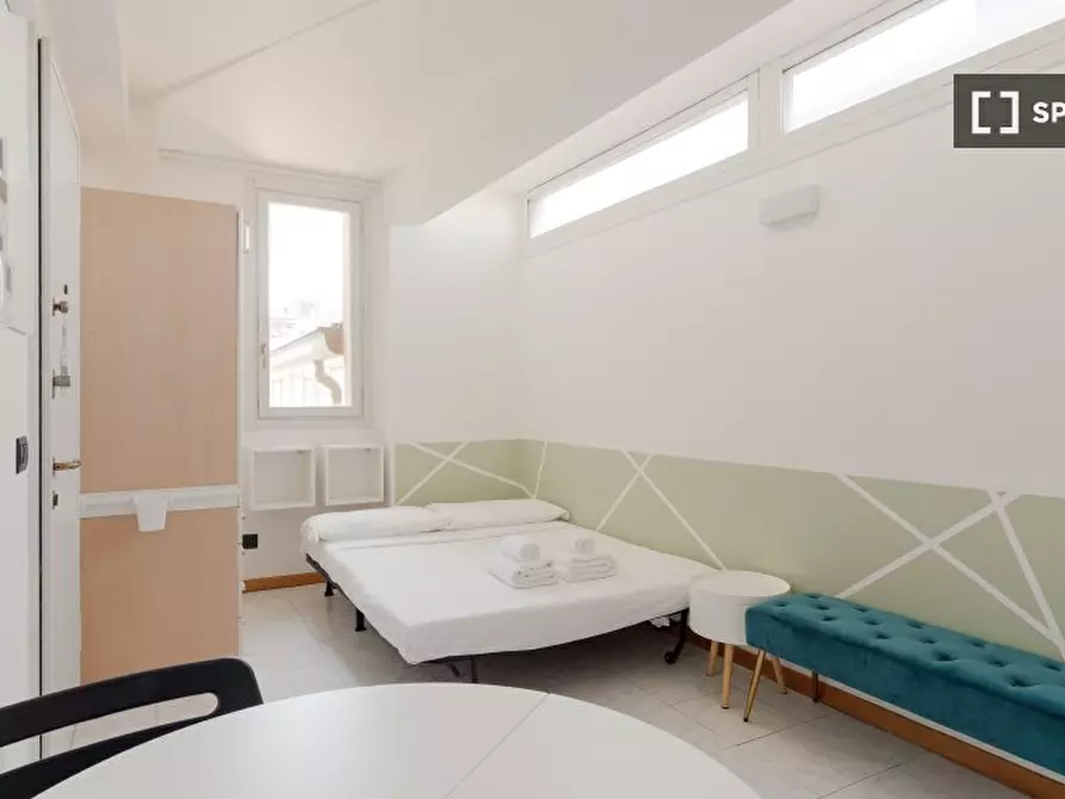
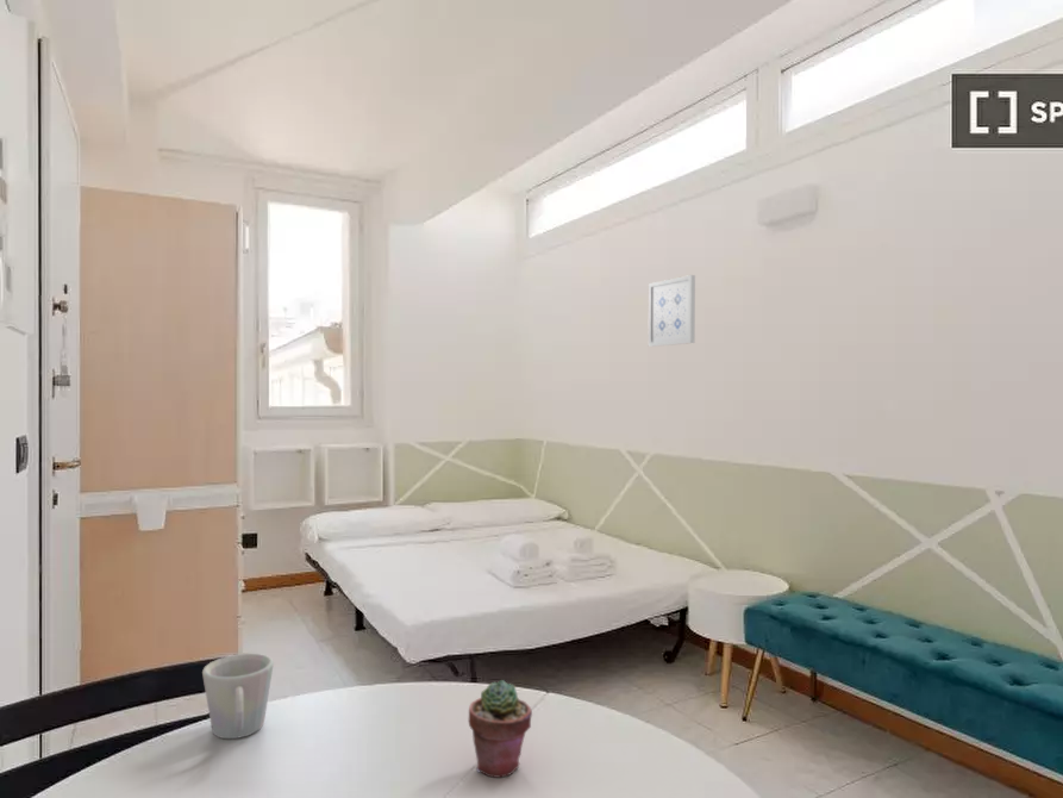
+ potted succulent (499, 724)
+ mug (238, 702)
+ wall art (670, 312)
